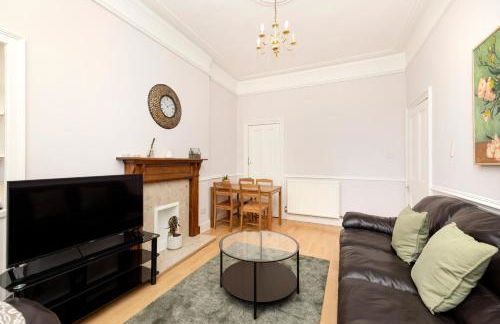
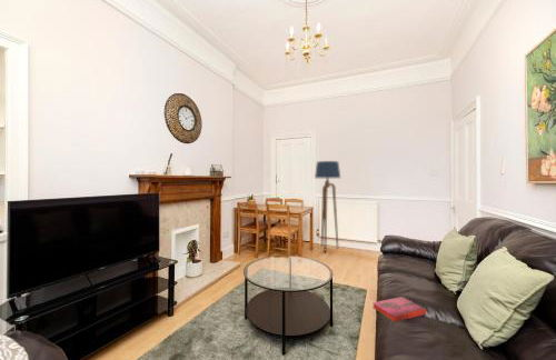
+ floor lamp (326, 206)
+ hardback book (398, 308)
